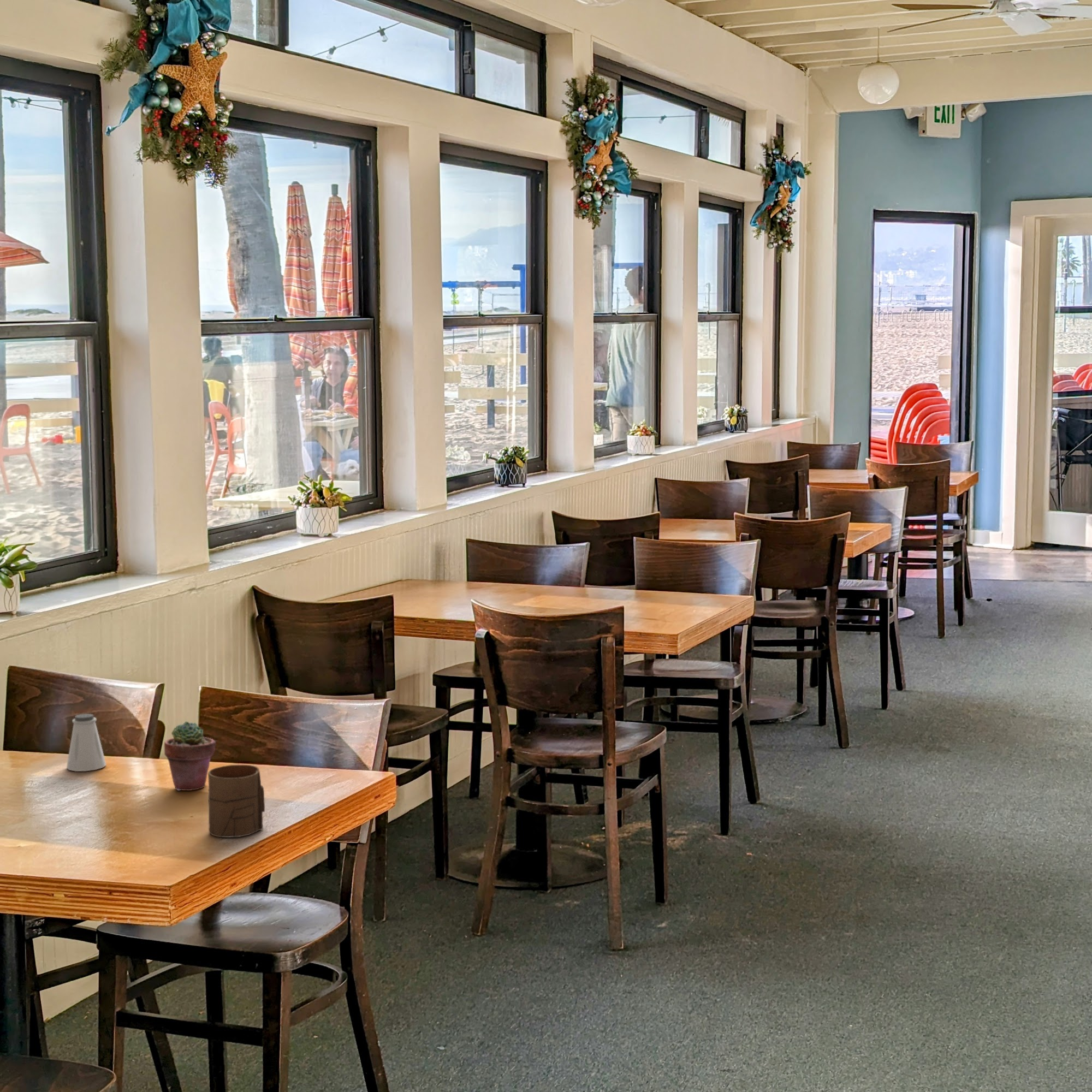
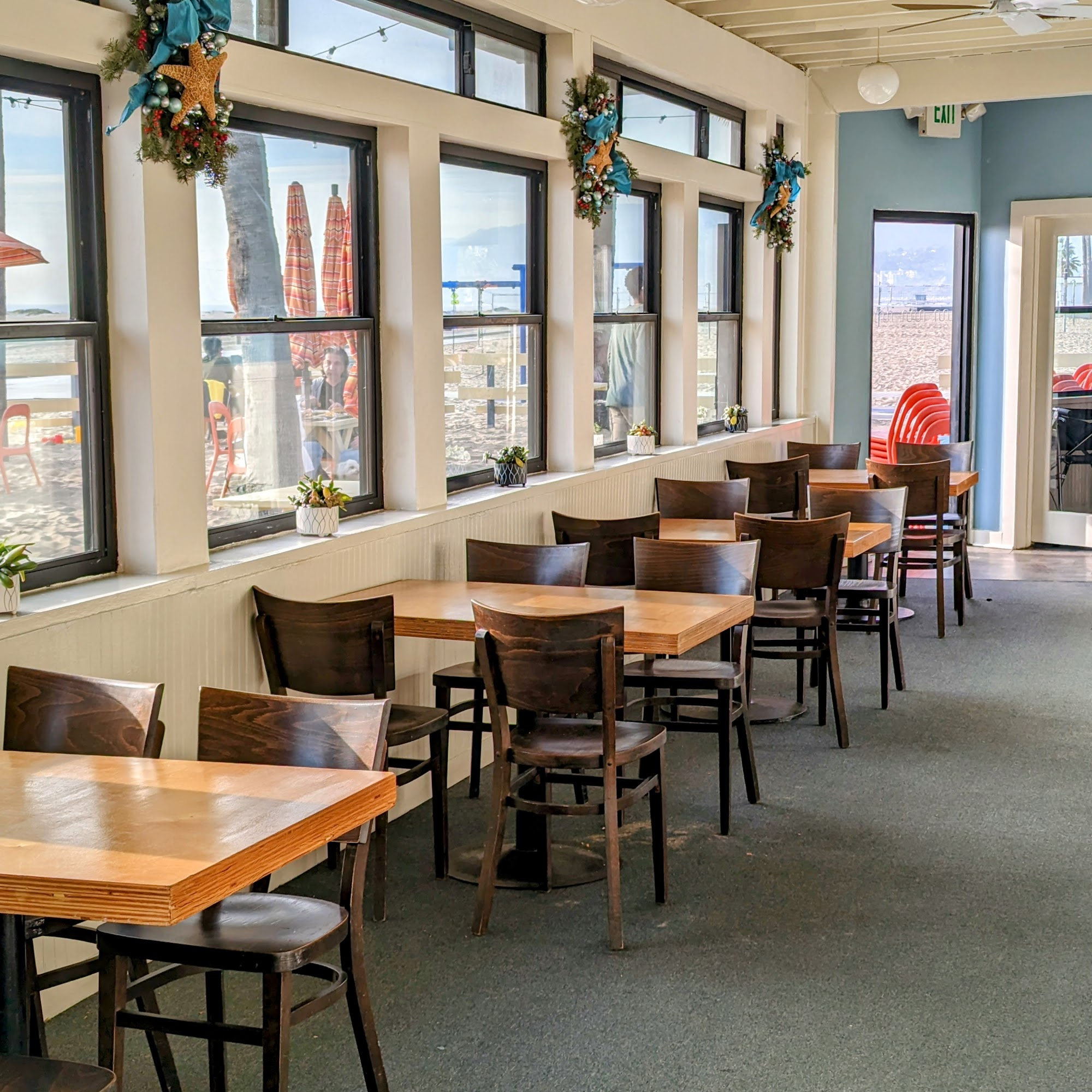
- potted succulent (189, 754)
- saltshaker (85, 741)
- cup (236, 800)
